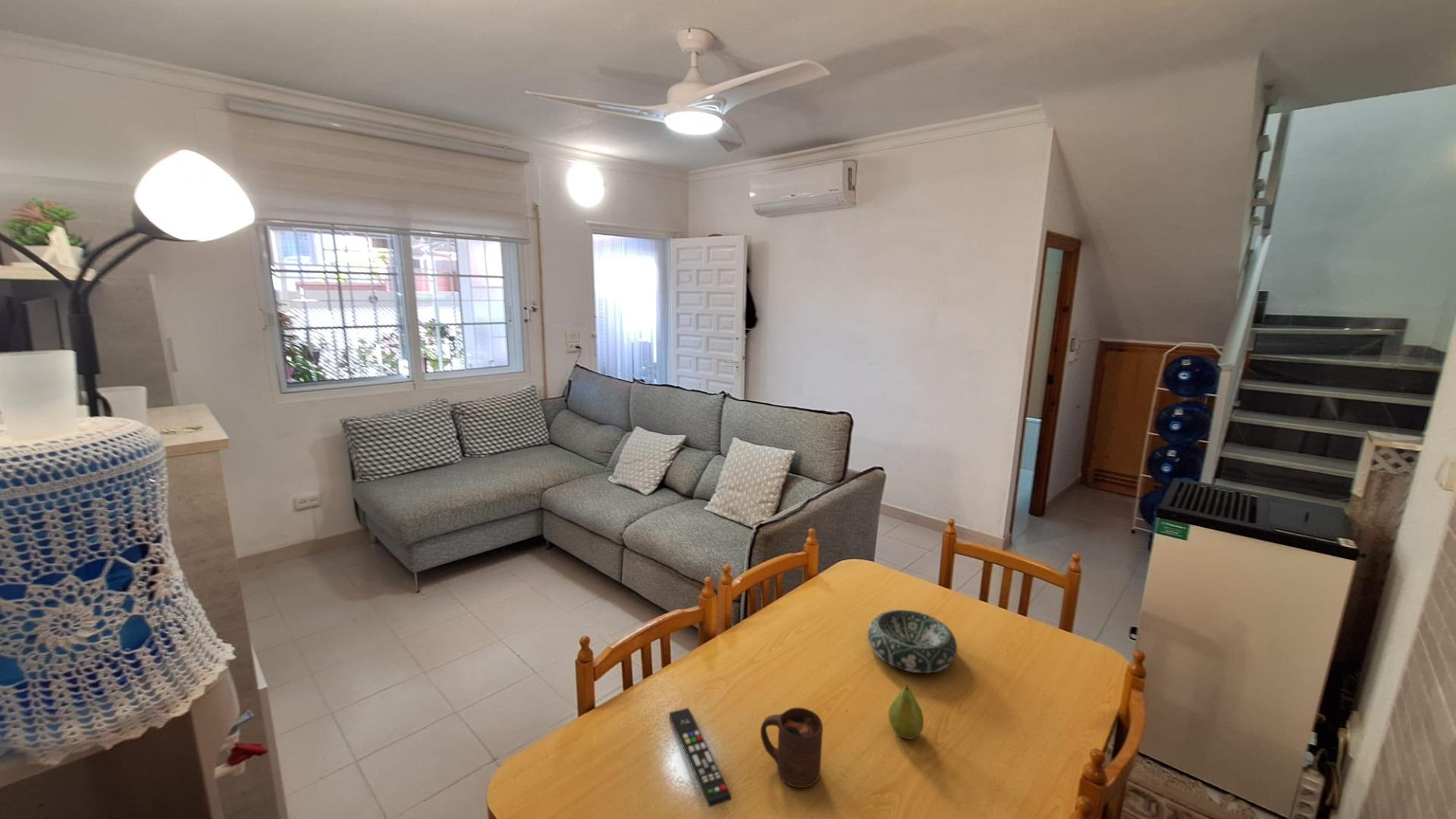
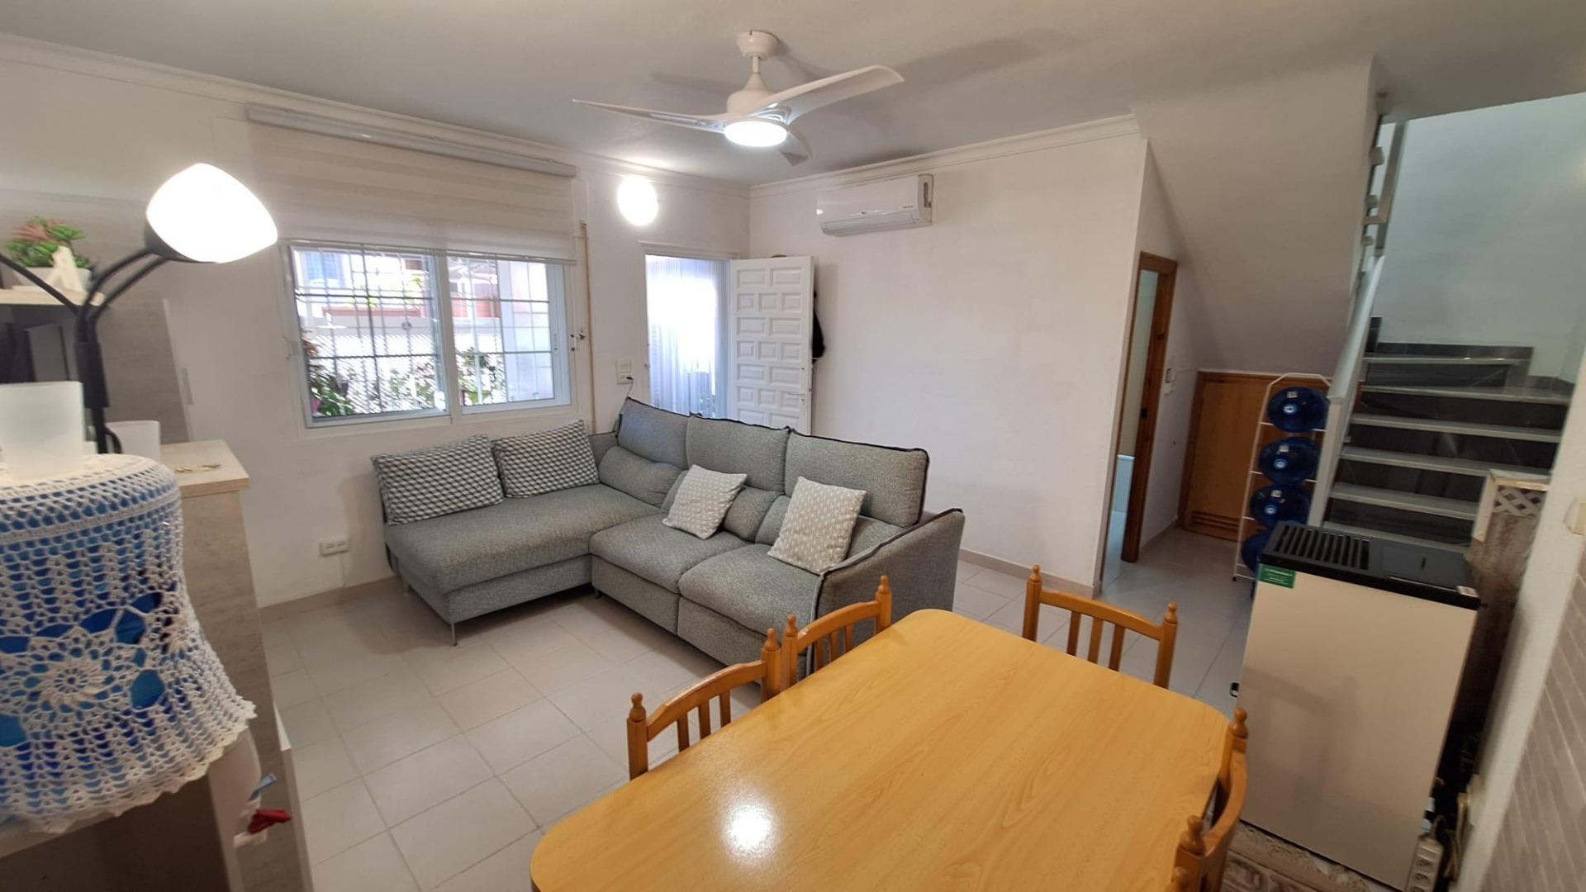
- fruit (907, 706)
- decorative bowl (912, 640)
- remote control (697, 752)
- cup (792, 746)
